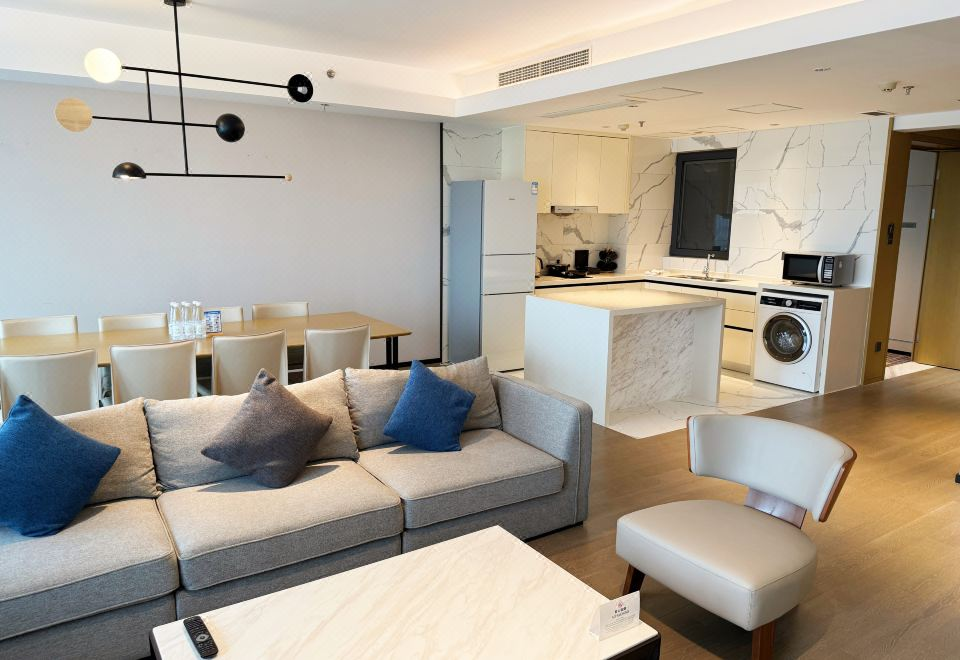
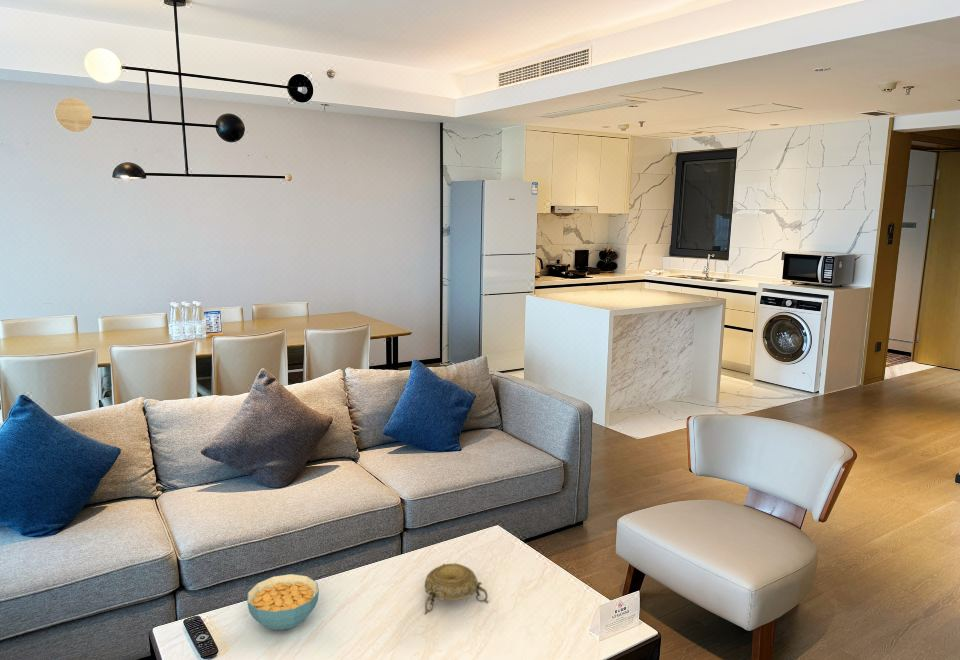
+ cereal bowl (283, 607)
+ decorative bowl (446, 583)
